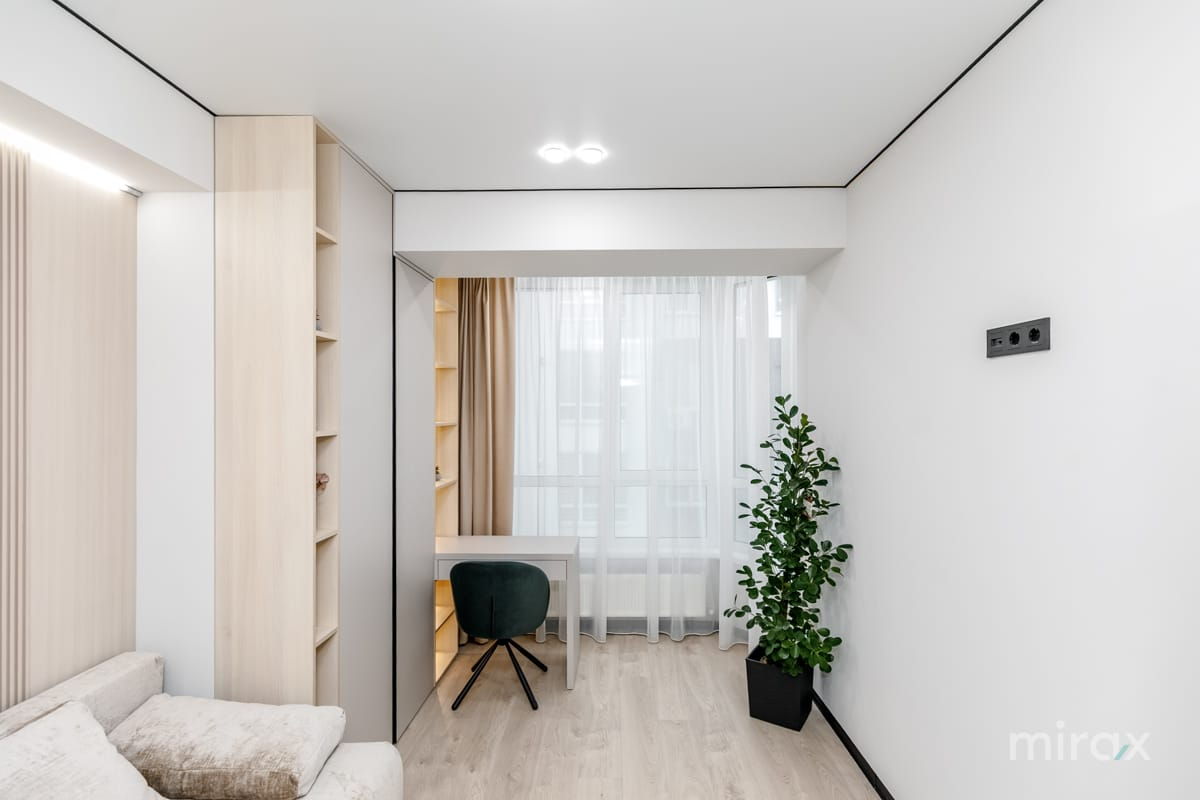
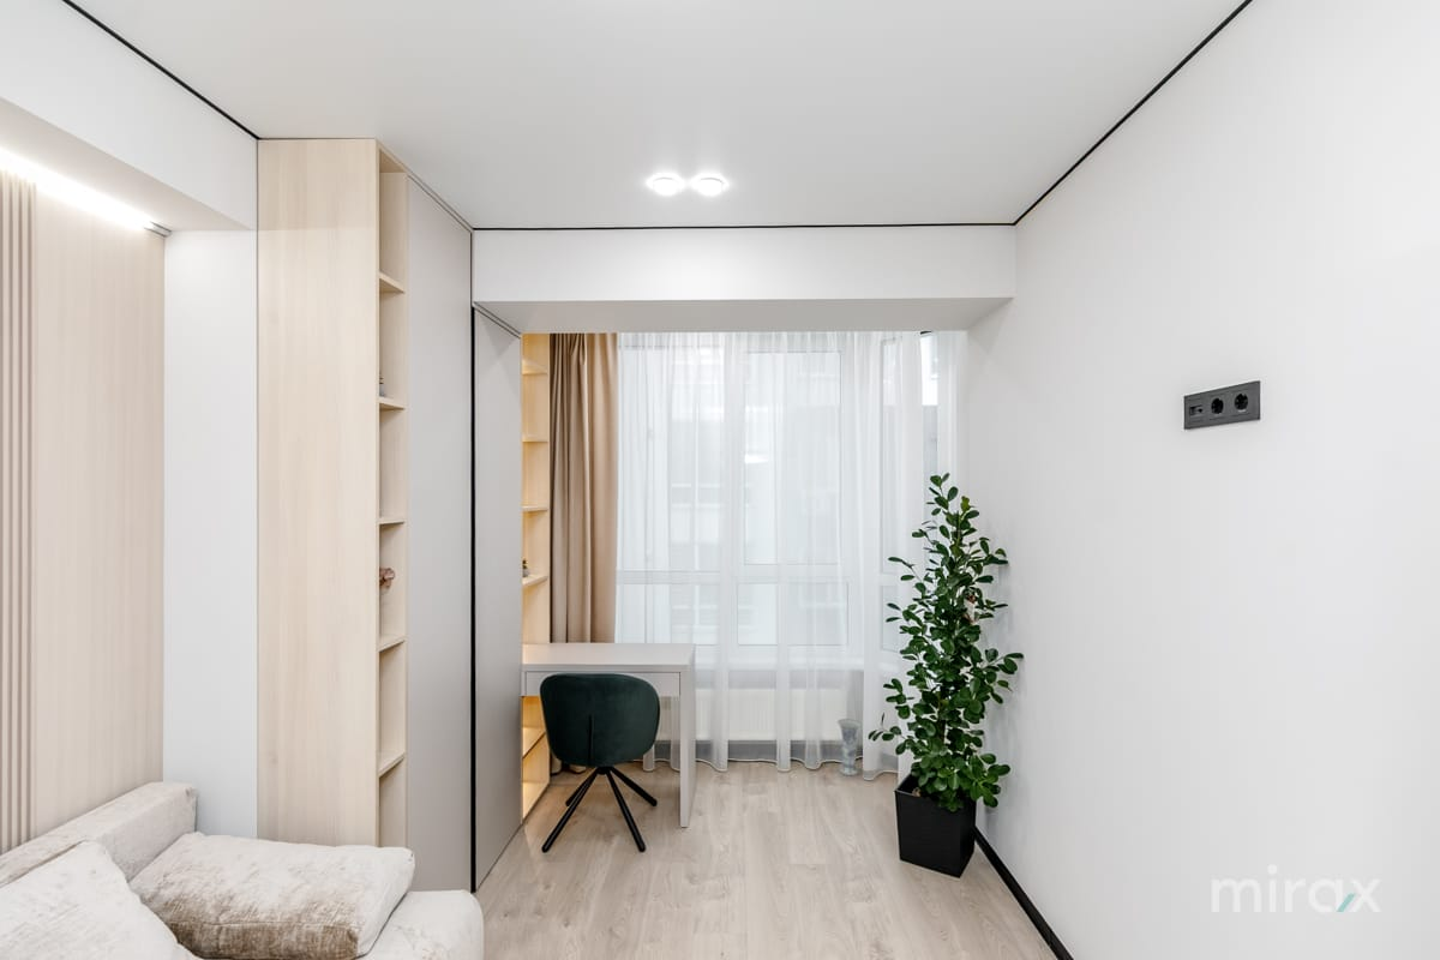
+ vase (848, 746)
